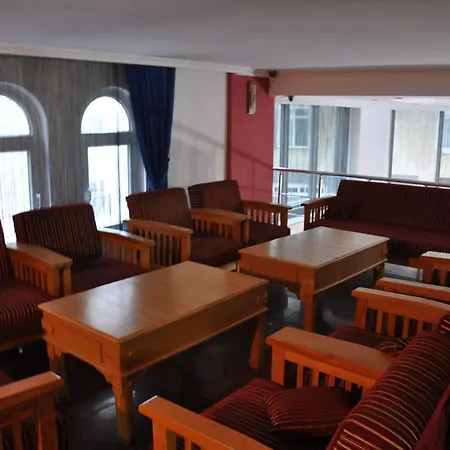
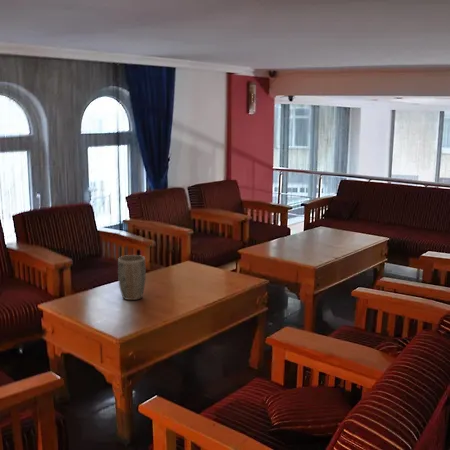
+ plant pot (132, 277)
